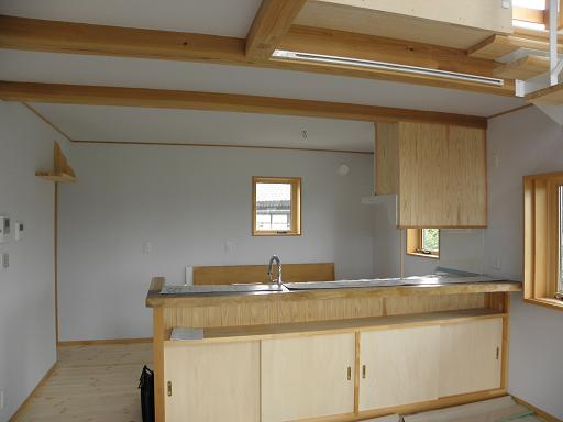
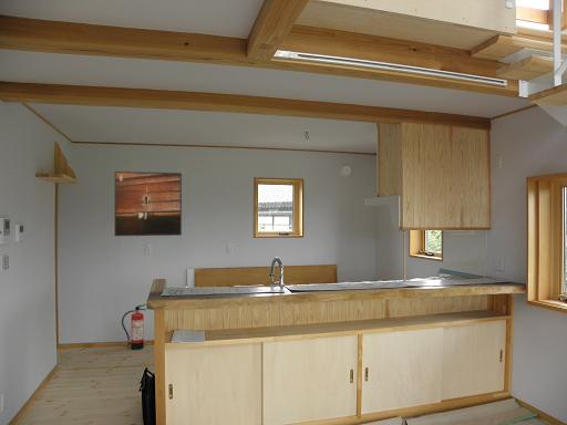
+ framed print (148, 204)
+ fire extinguisher (134, 326)
